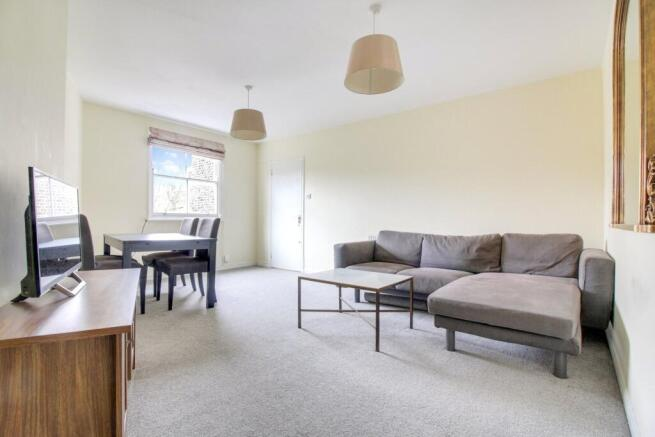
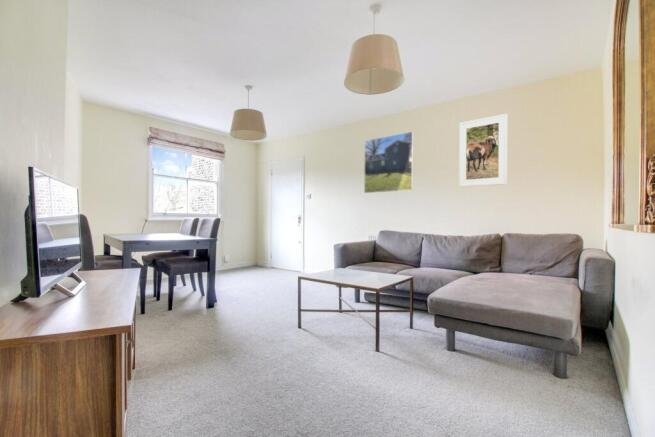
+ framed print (387, 164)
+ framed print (482, 152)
